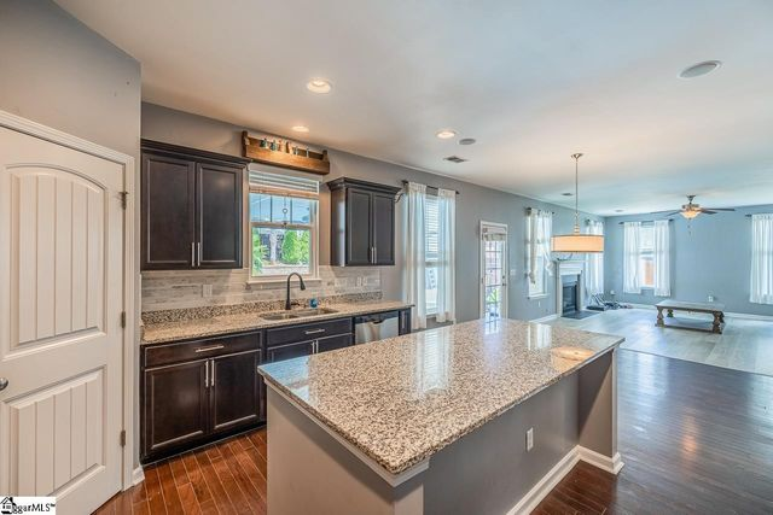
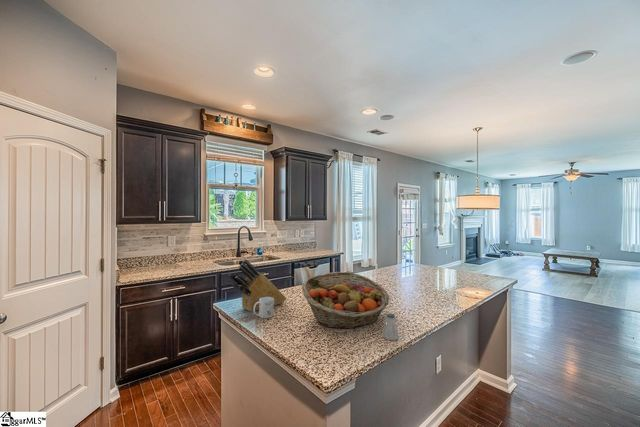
+ fruit basket (345, 297)
+ mug (263, 307)
+ knife block (258, 281)
+ saltshaker (390, 325)
